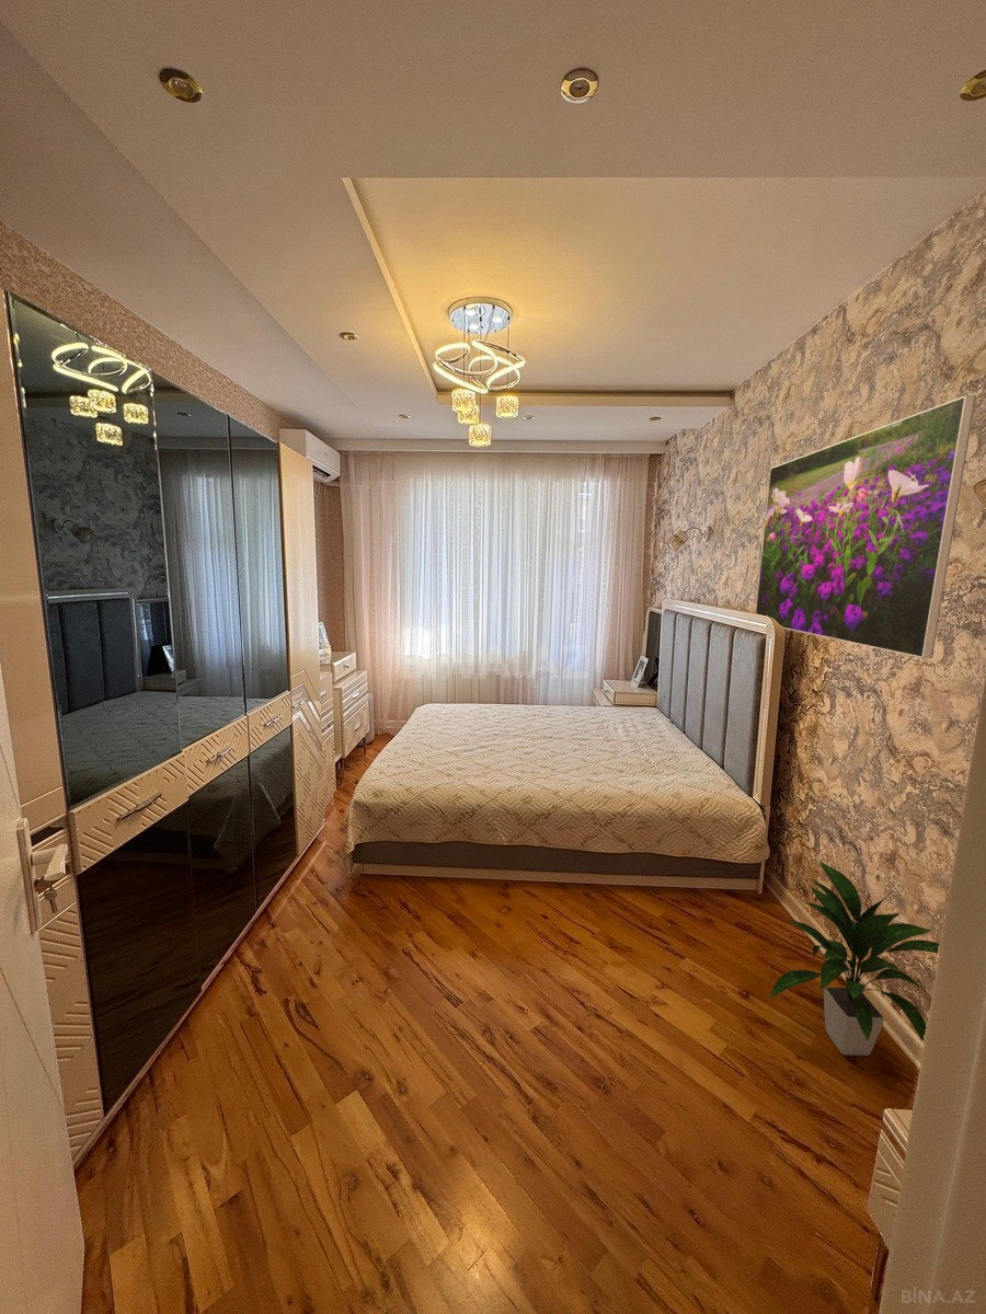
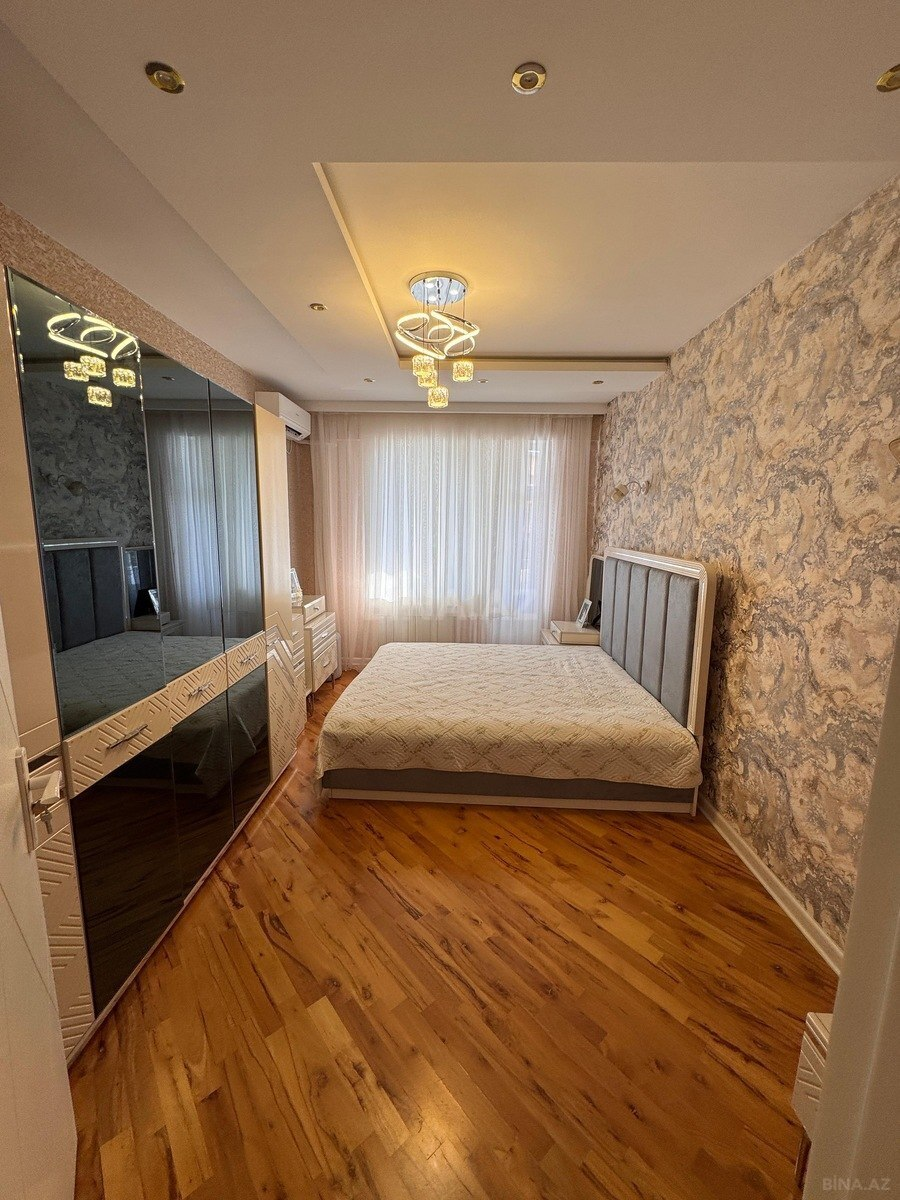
- indoor plant (850, 961)
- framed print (833, 541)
